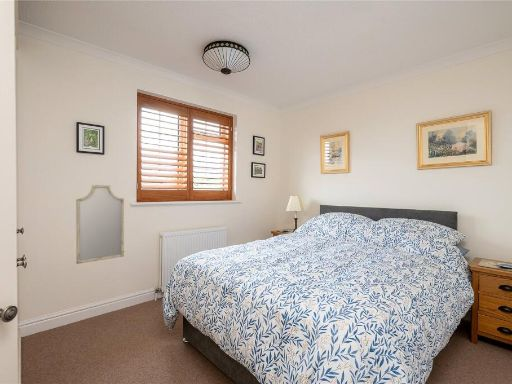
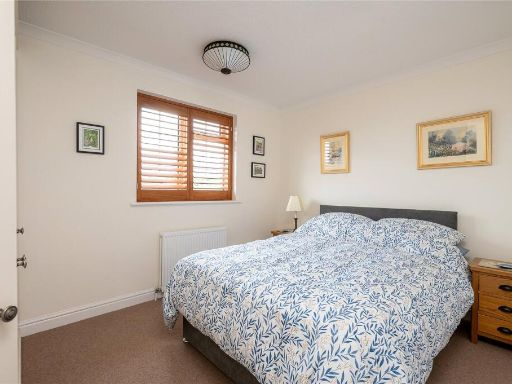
- home mirror (101, 222)
